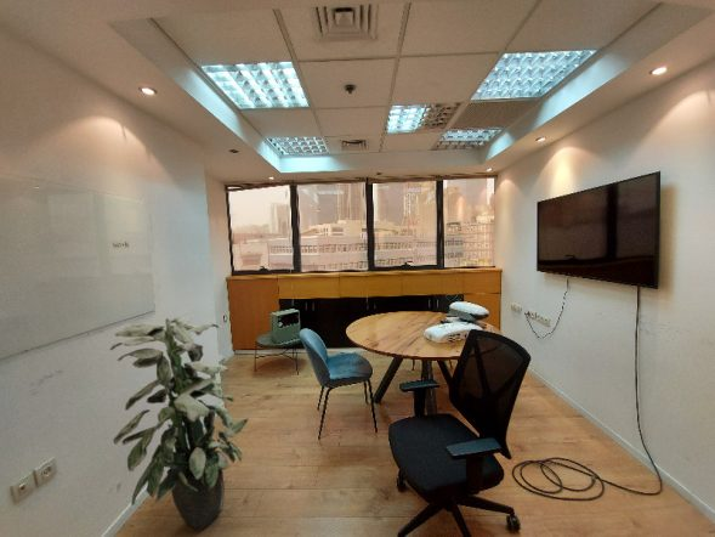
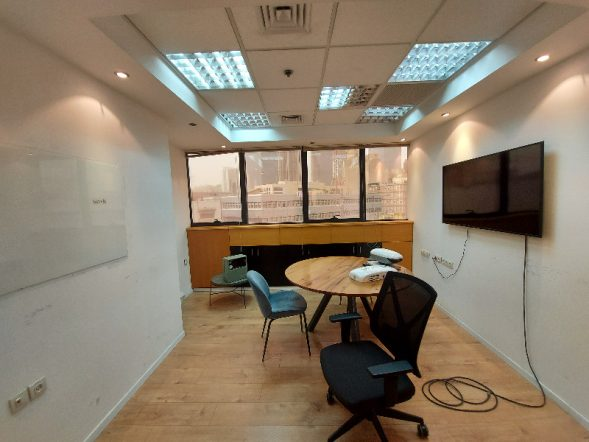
- indoor plant (183, 419)
